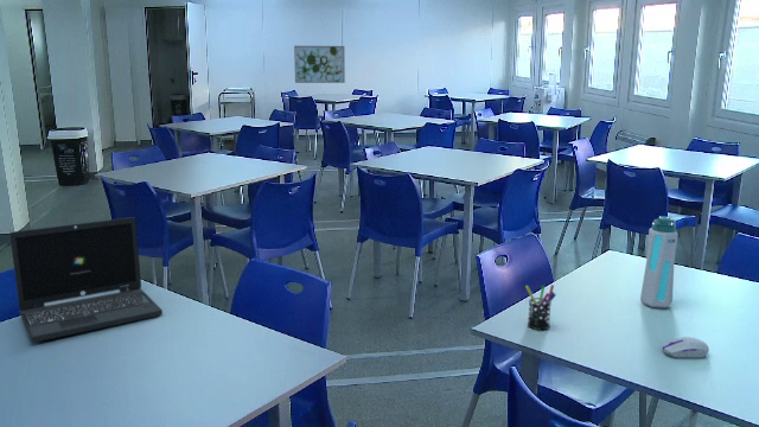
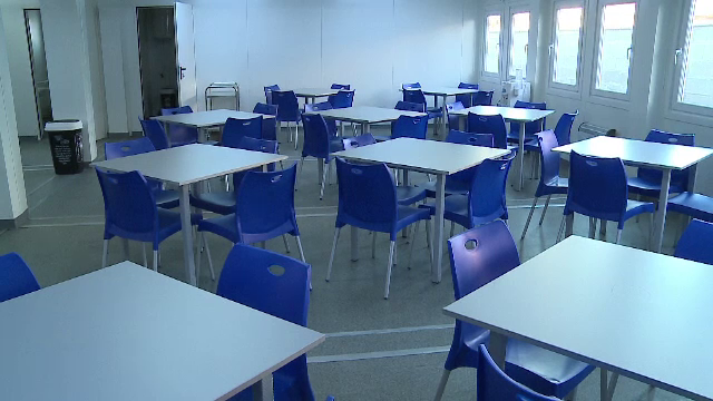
- wall art (319, 64)
- computer mouse (685, 345)
- laptop (87, 274)
- water bottle (661, 261)
- pen holder (541, 304)
